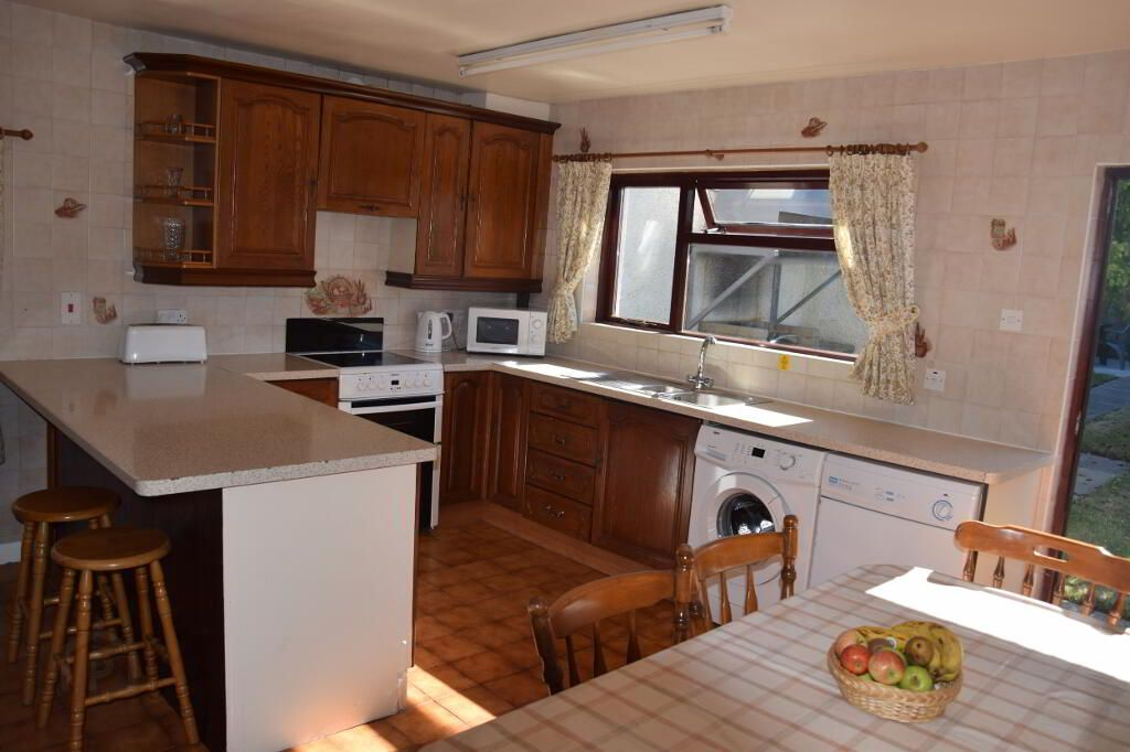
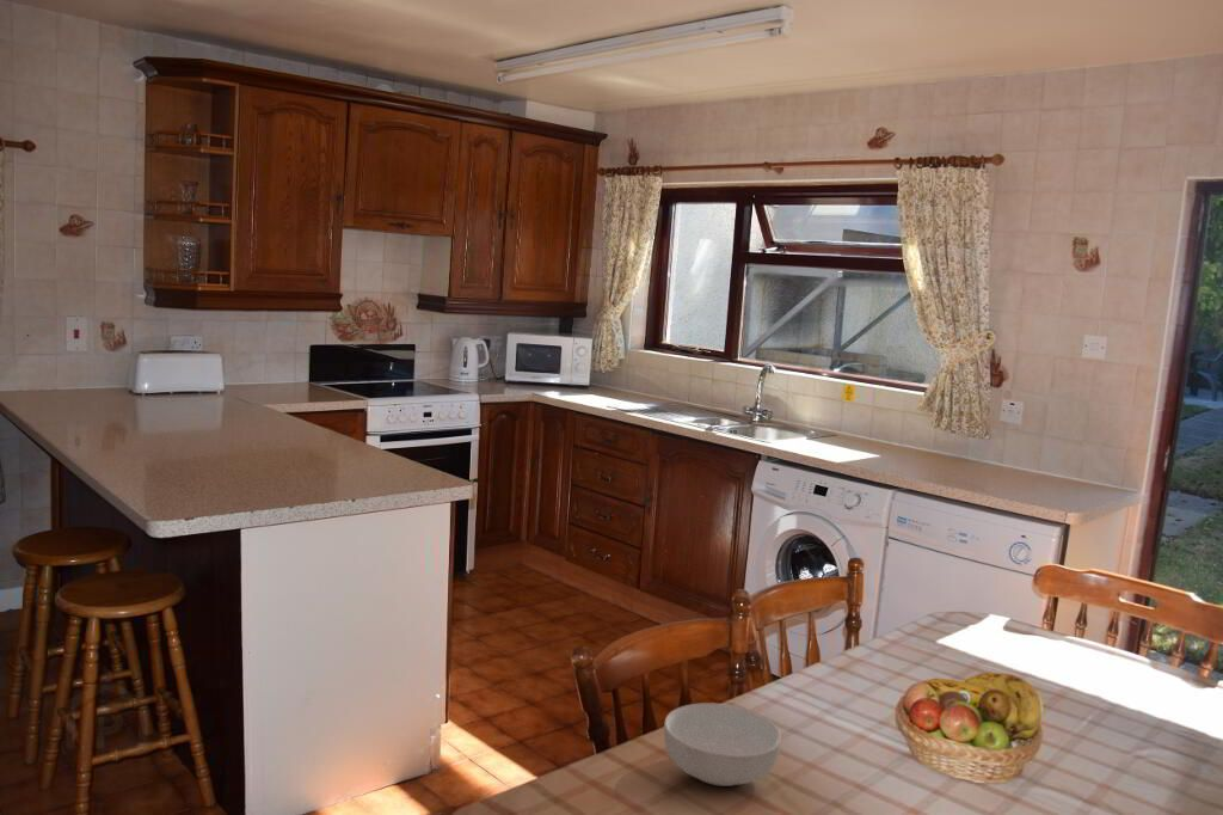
+ cereal bowl (720, 749)
